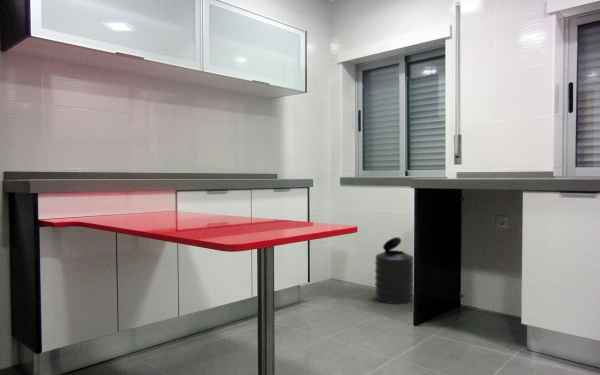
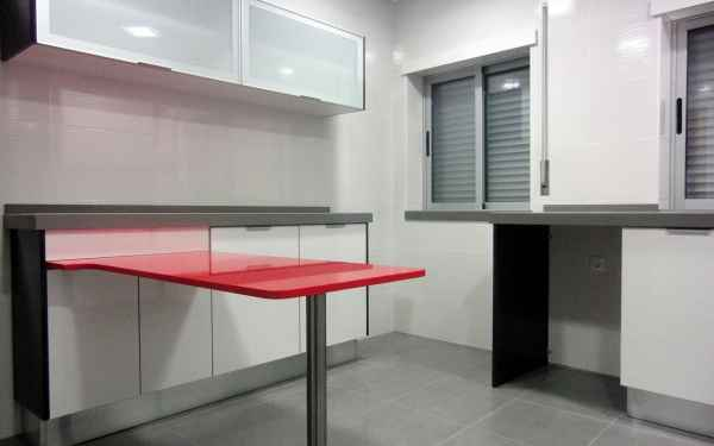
- trash can (394, 267)
